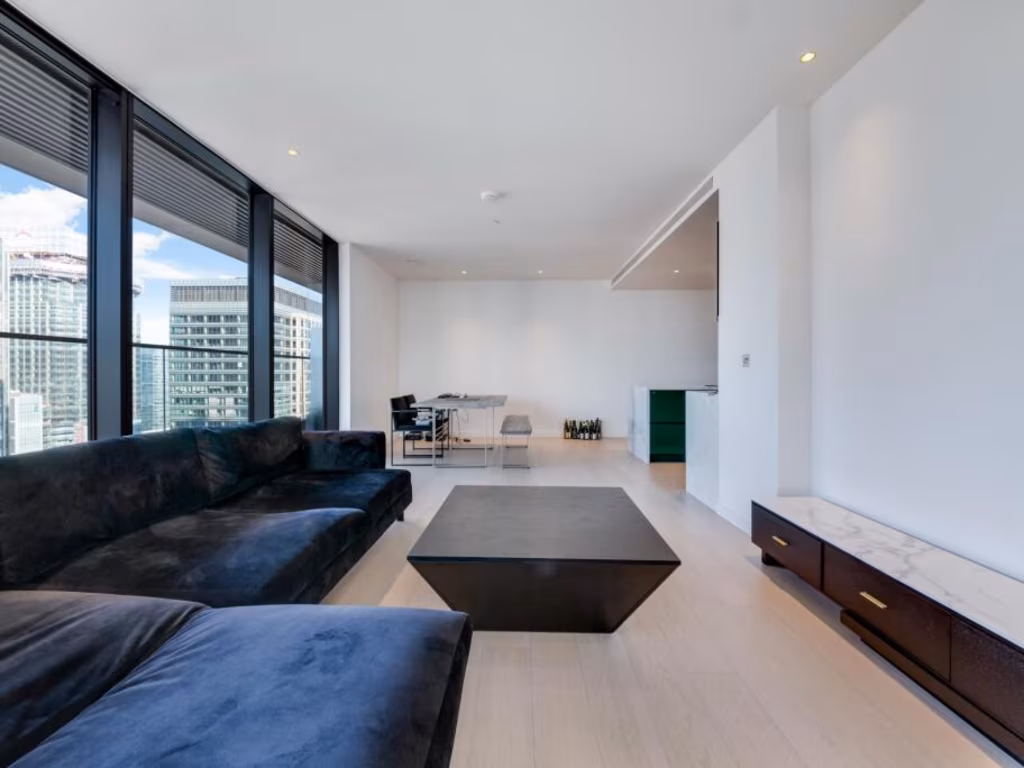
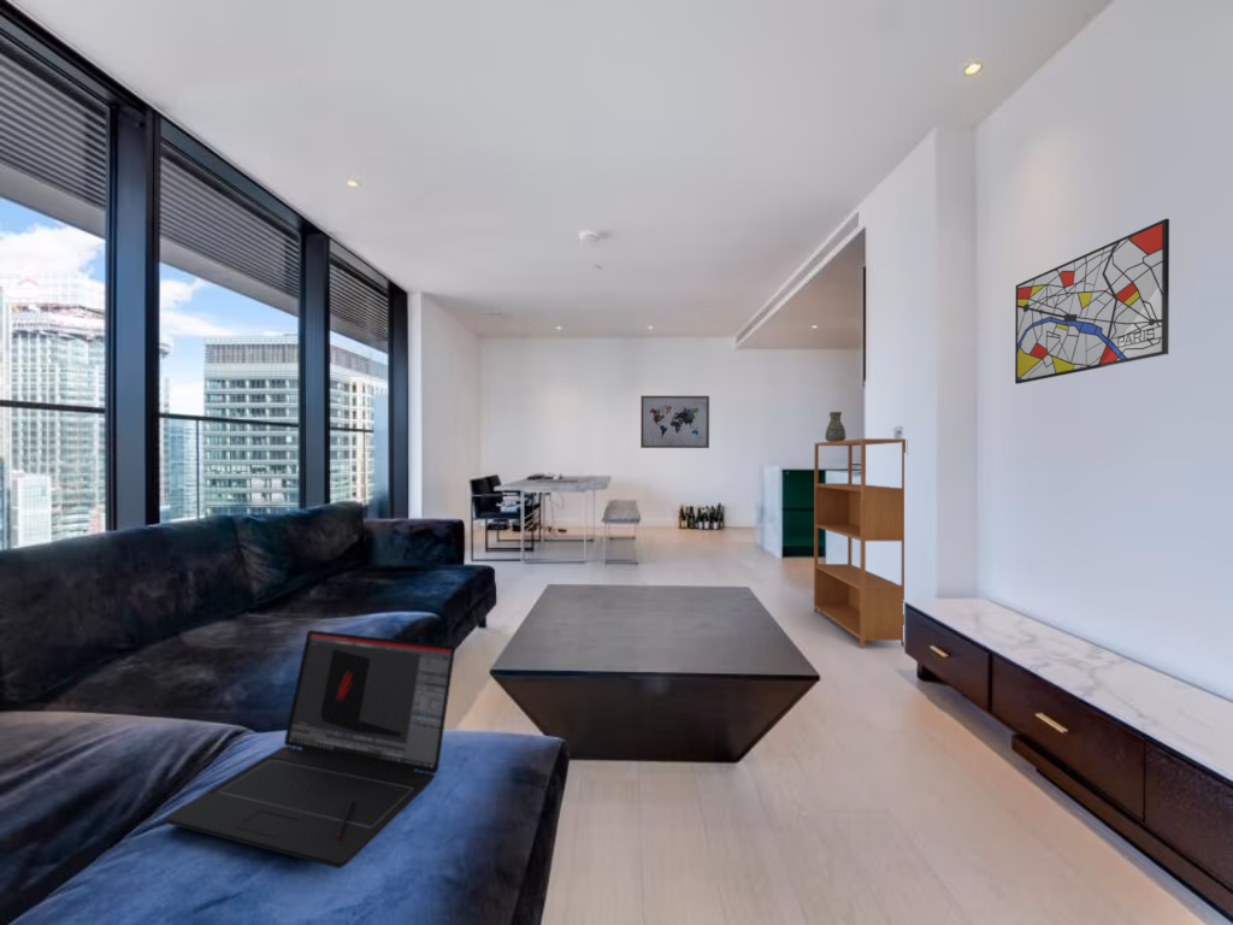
+ bookshelf (855, 534)
+ wall art (1079, 314)
+ laptop (323, 727)
+ decorative vase (836, 426)
+ wall art (674, 422)
